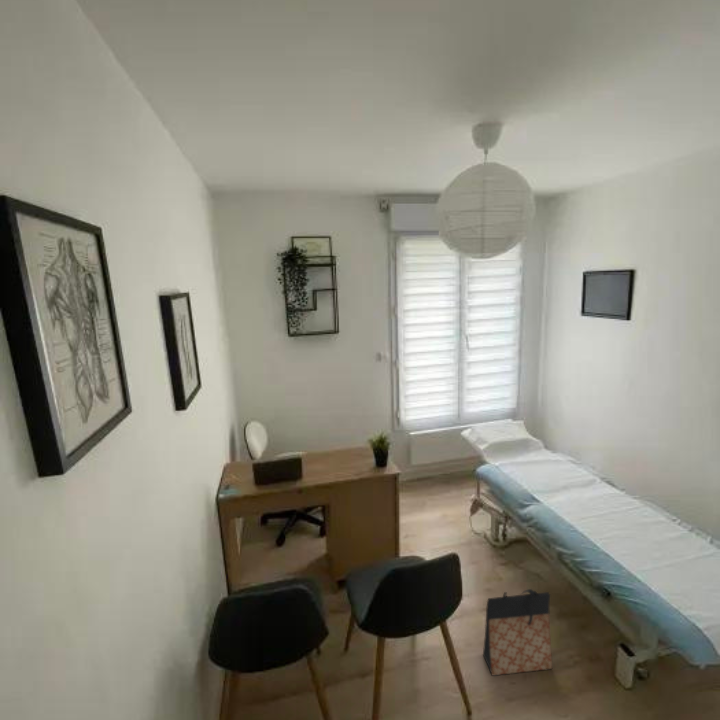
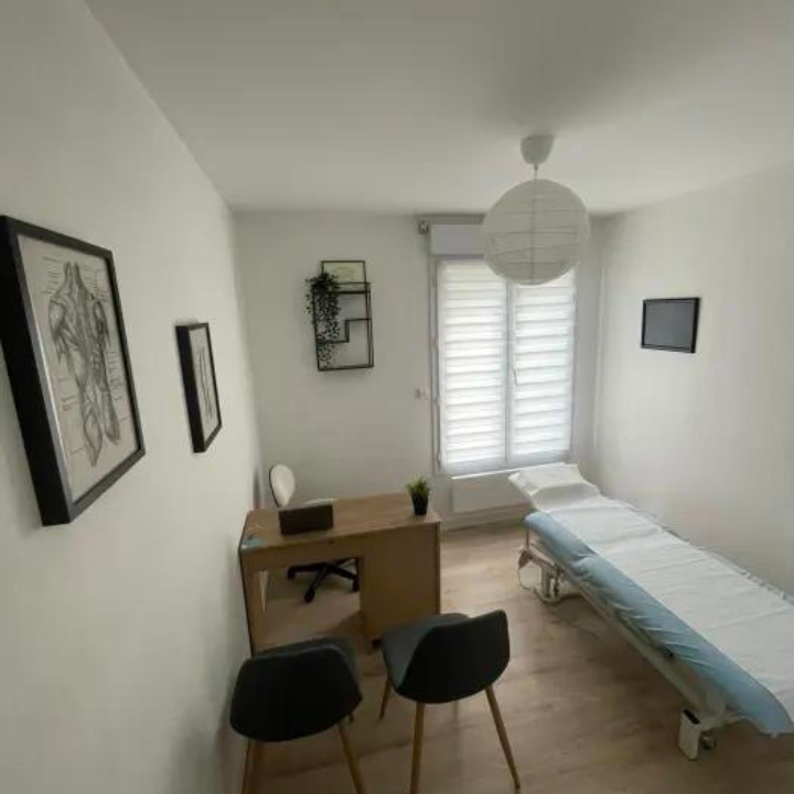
- bag (518, 626)
